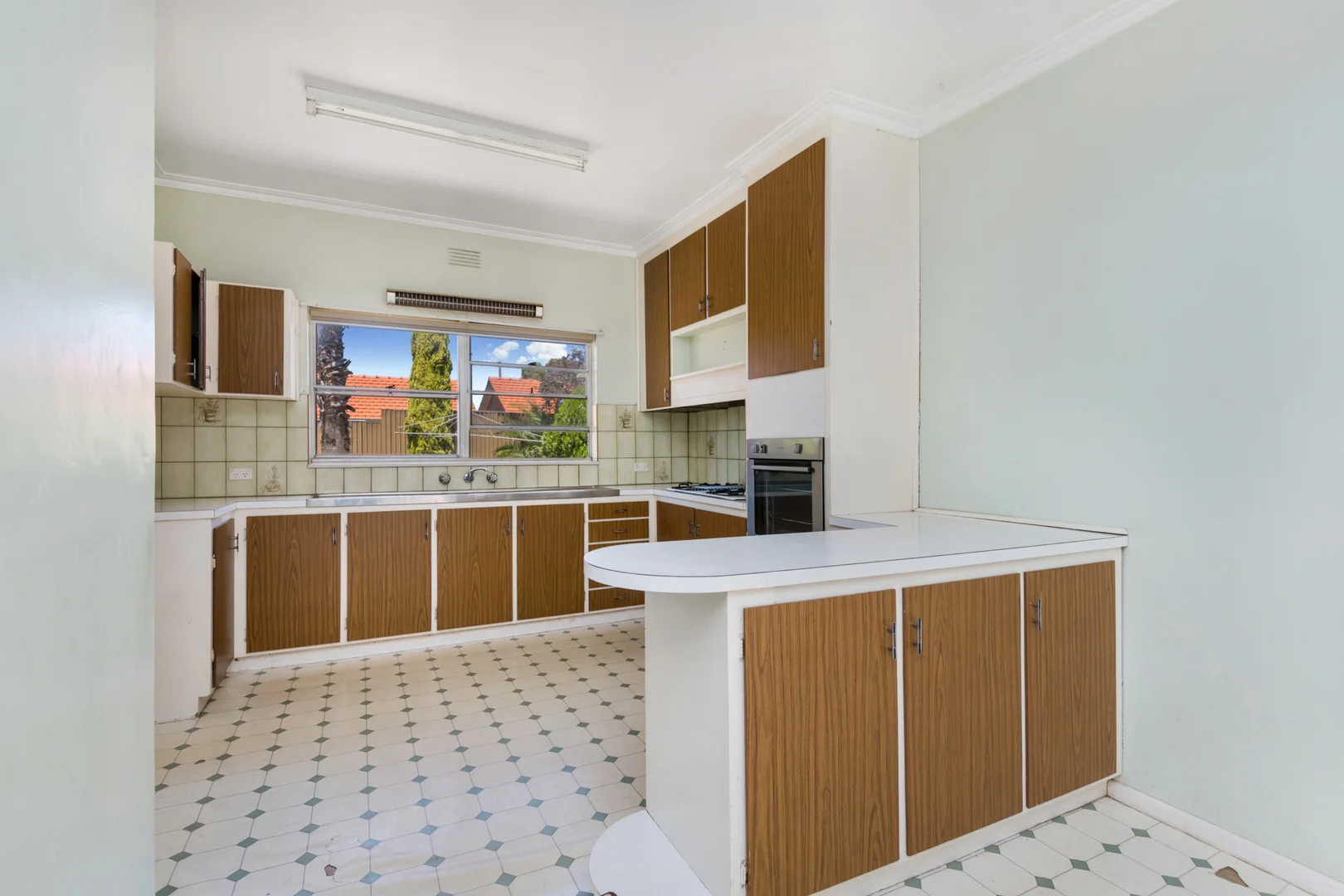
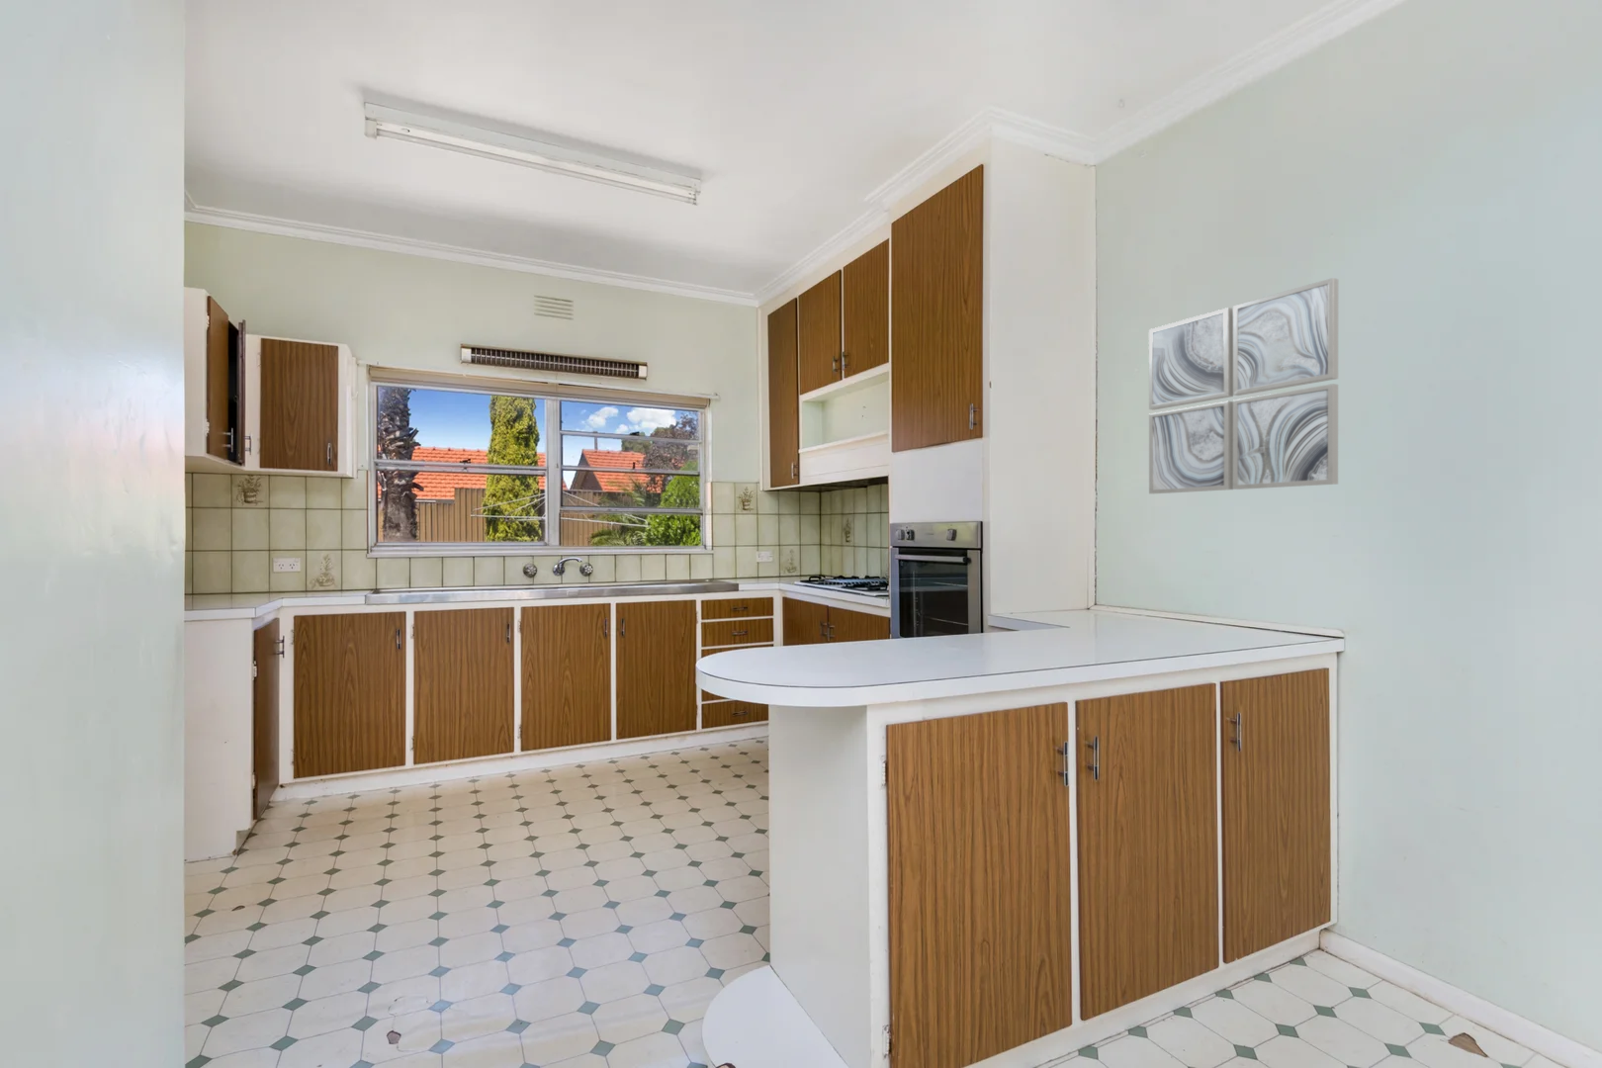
+ wall art (1234, 399)
